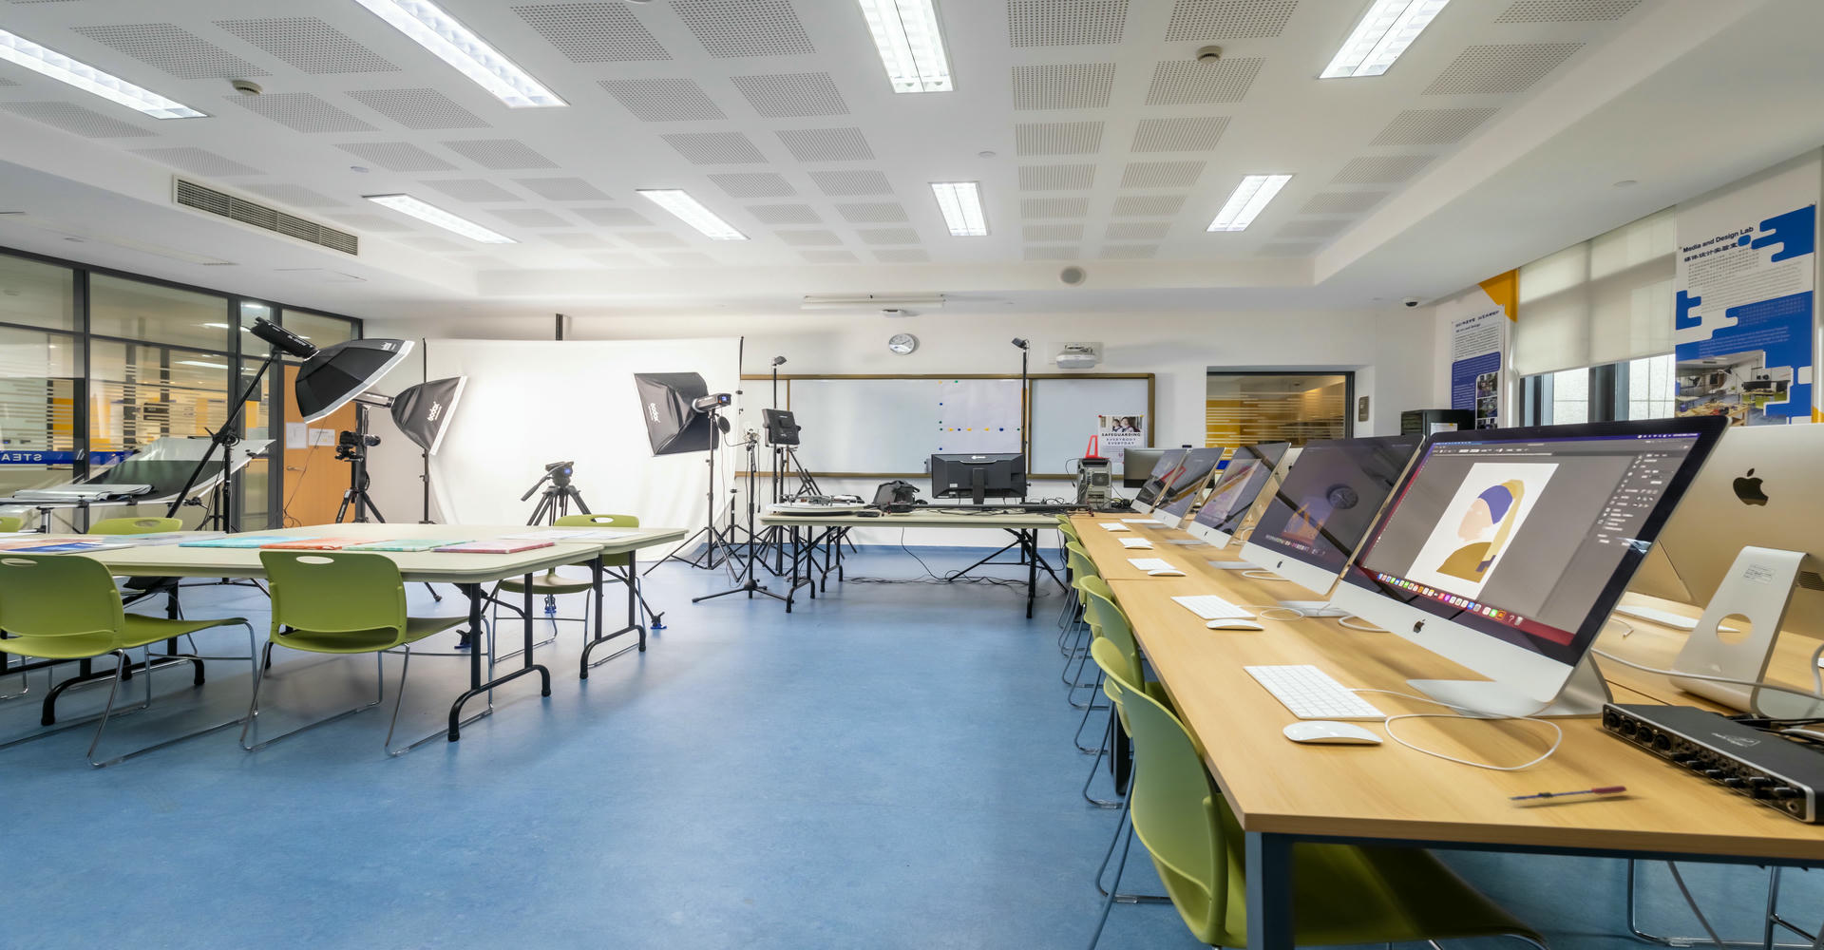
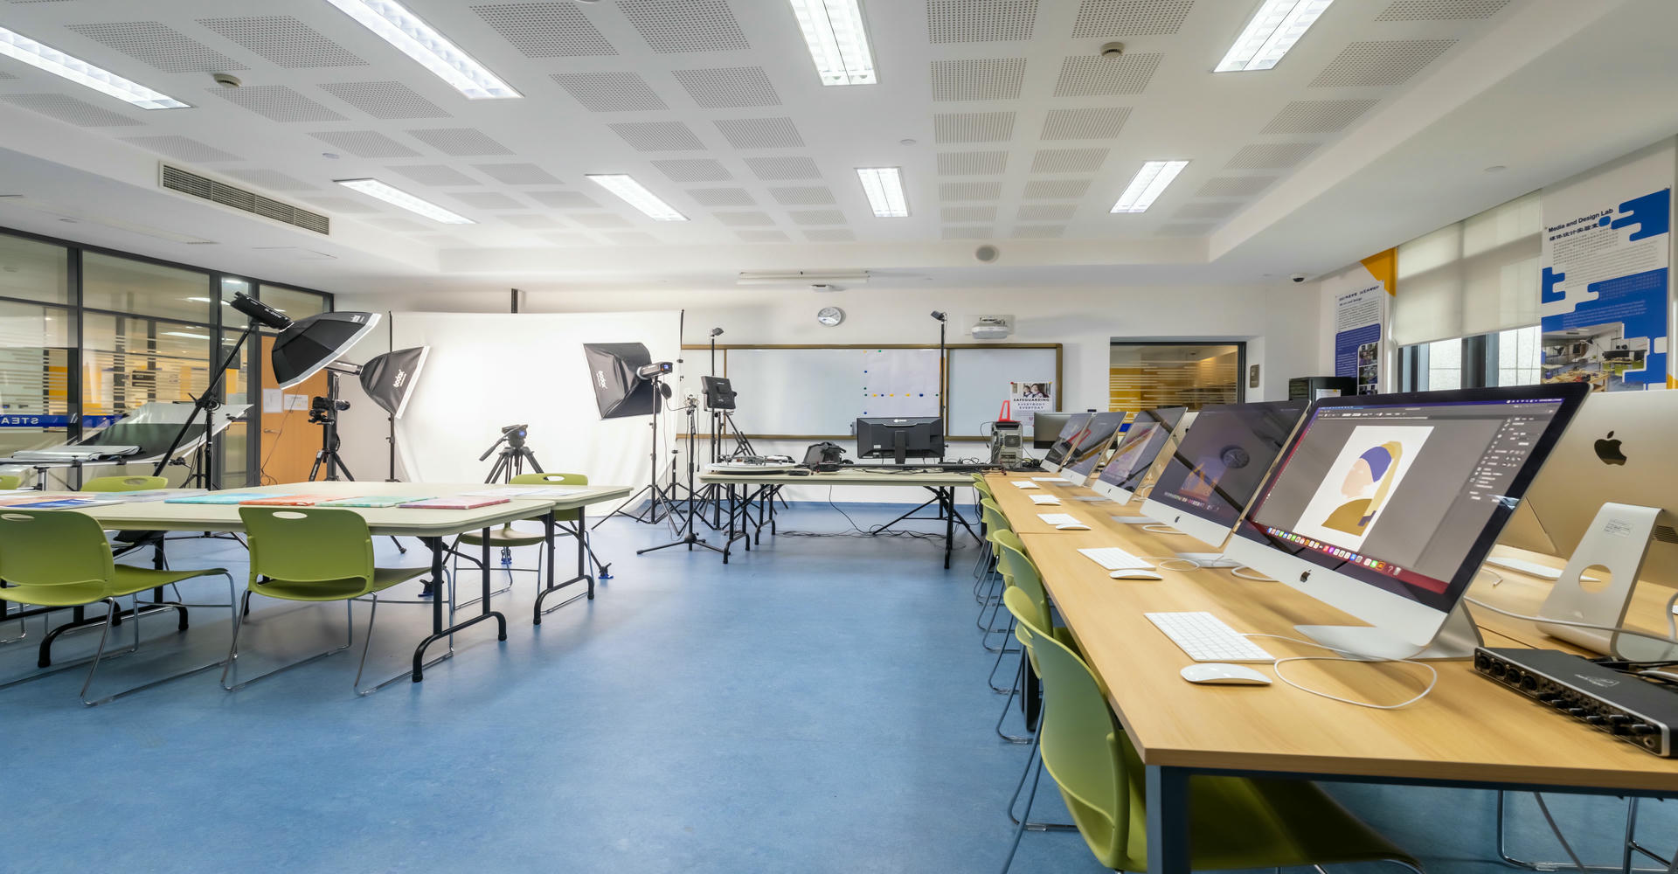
- pen (1567, 792)
